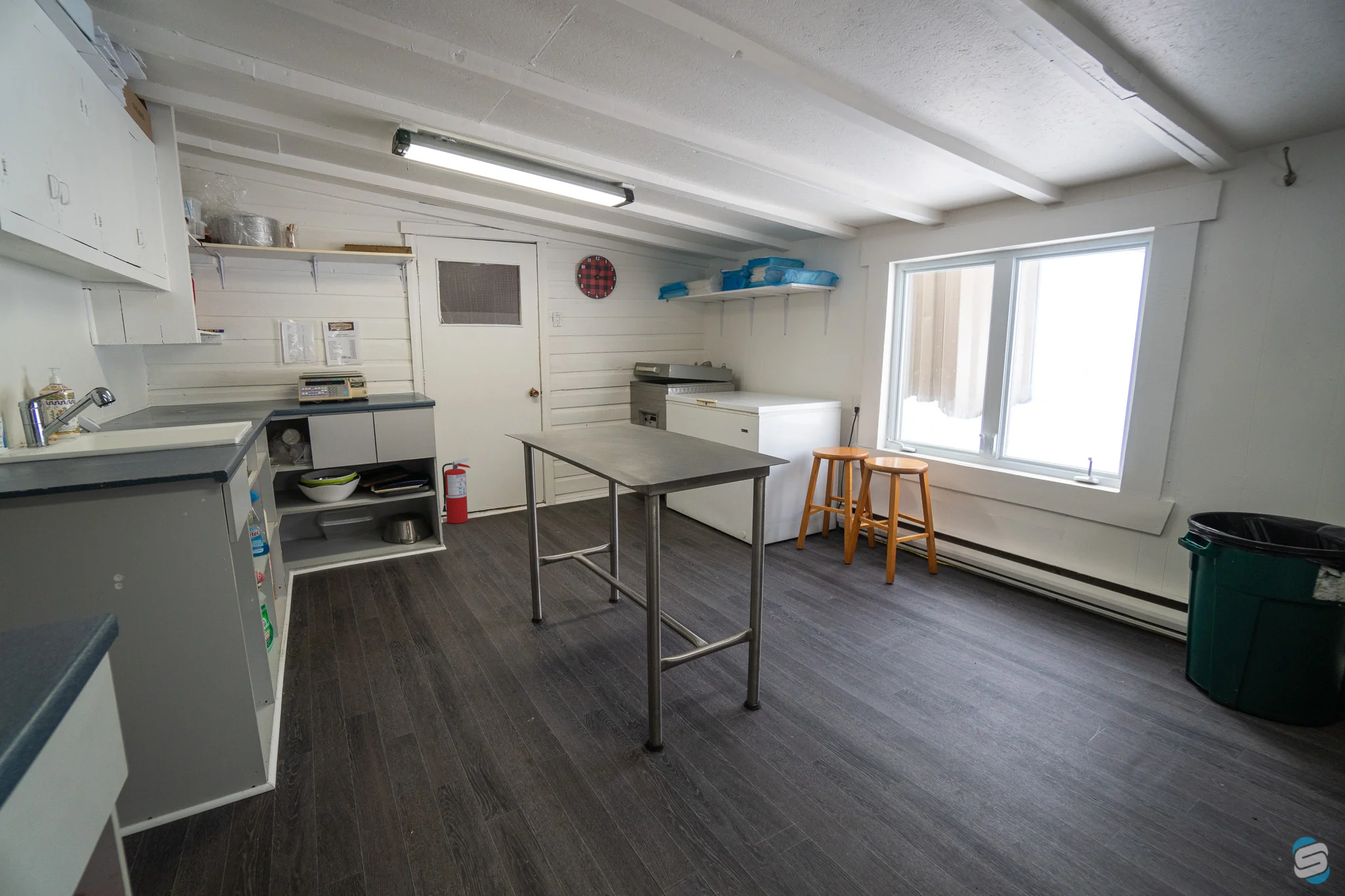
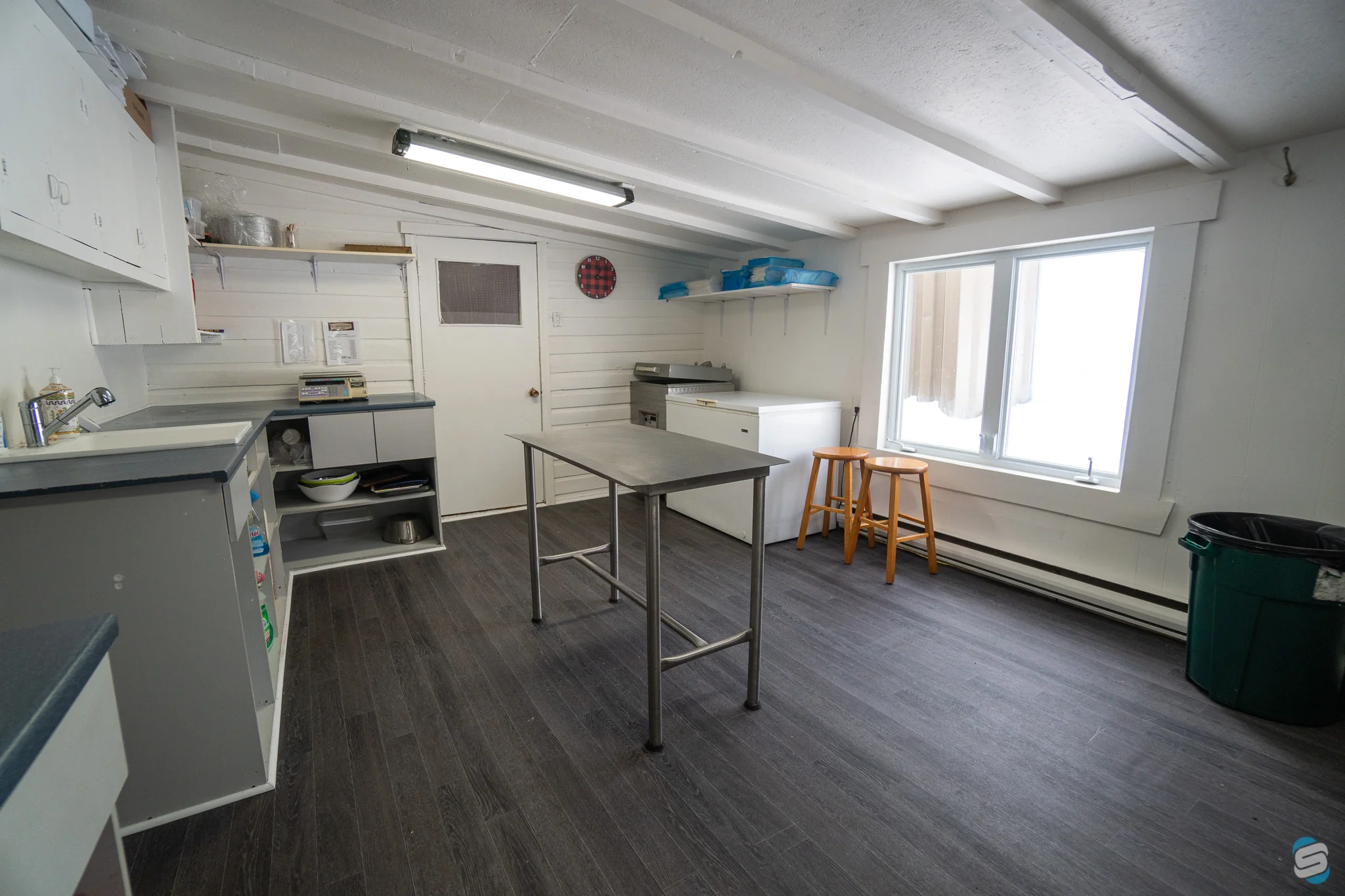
- fire extinguisher (456, 490)
